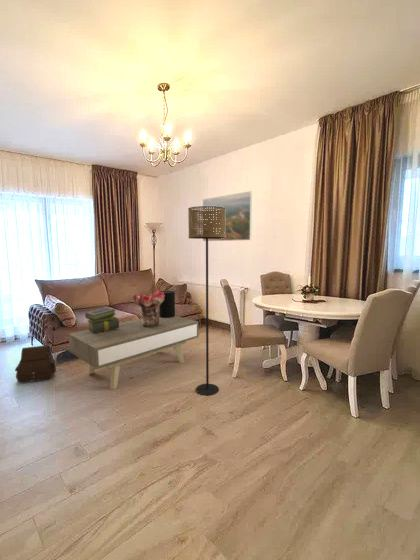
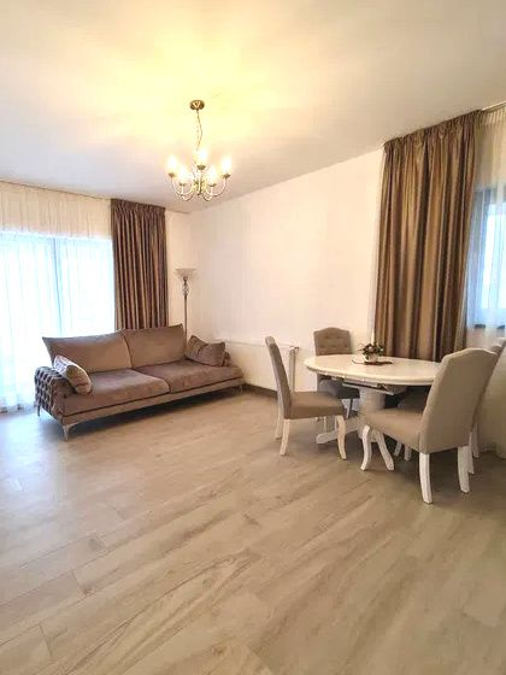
- satchel (36, 361)
- coffee table (137, 347)
- floor lamp (207, 302)
- bouquet (149, 307)
- stack of books (102, 319)
- decorative container (166, 303)
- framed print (225, 218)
